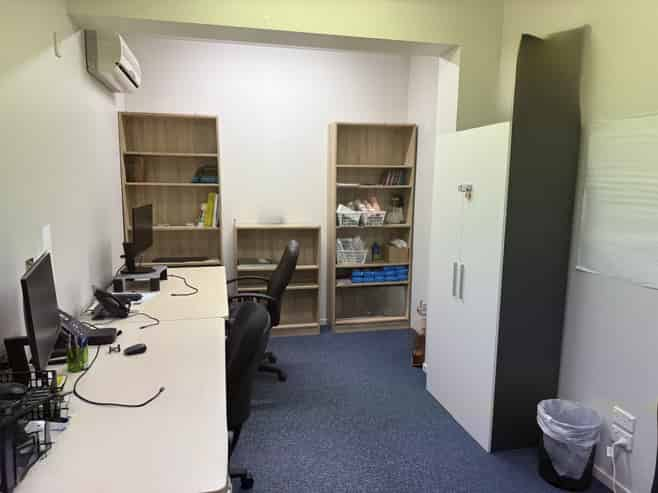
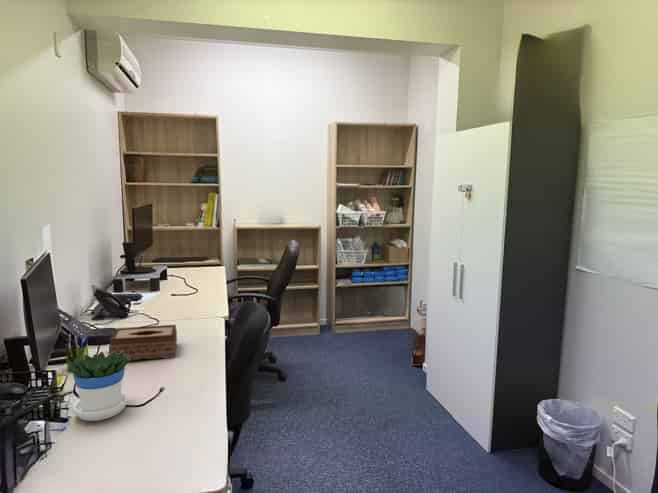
+ tissue box (145, 342)
+ flowerpot (100, 385)
